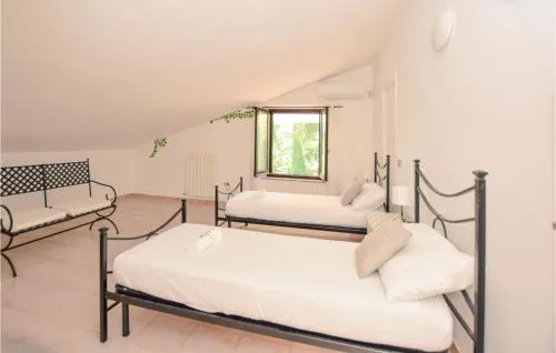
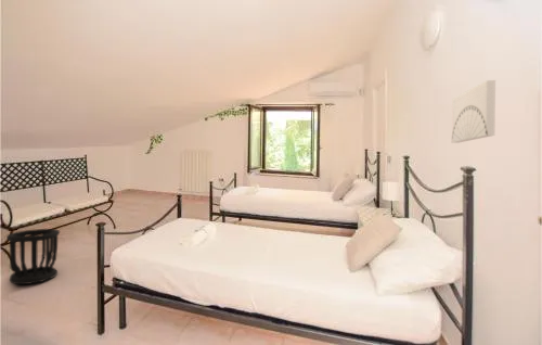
+ wastebasket (34, 255)
+ wall art (470, 115)
